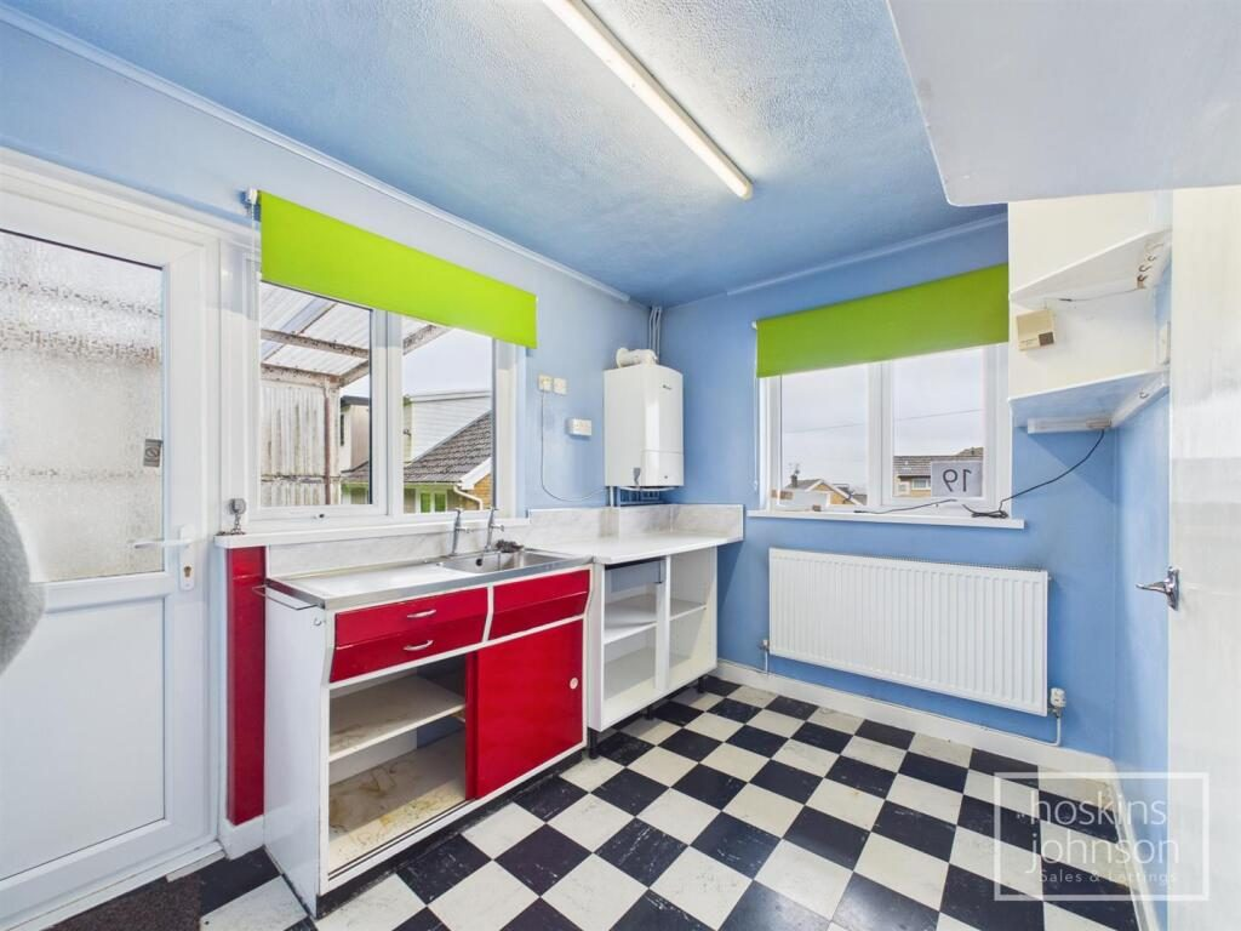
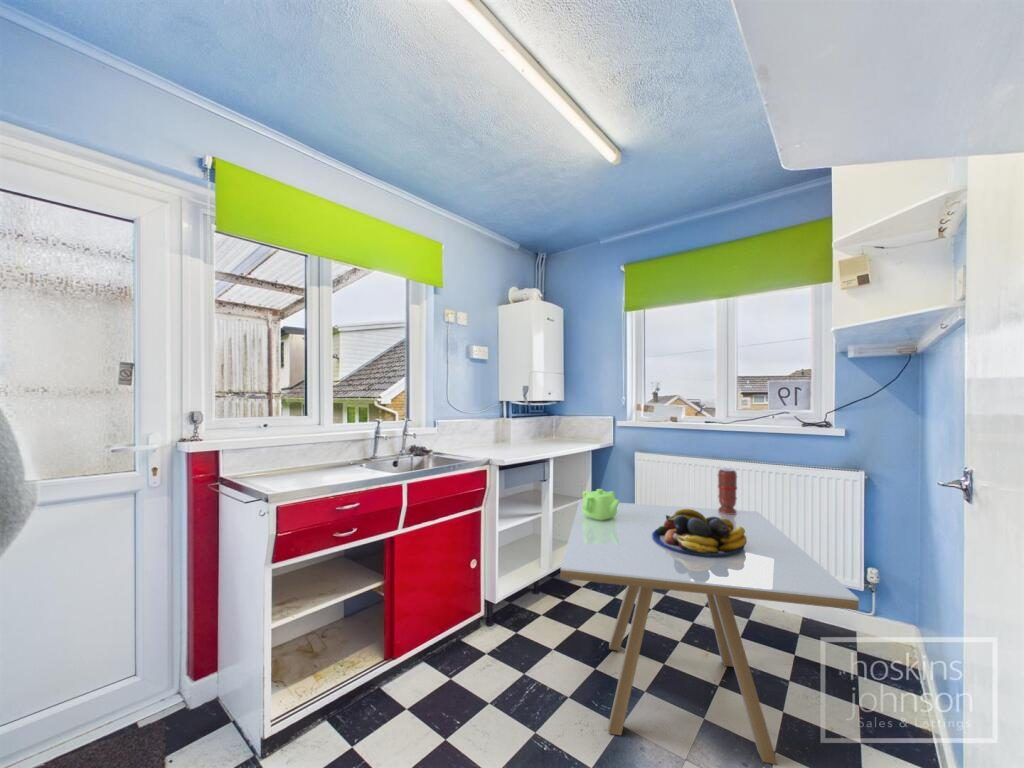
+ dining table (683, 591)
+ teapot (600, 502)
+ fruit bowl (695, 524)
+ spice grinder (727, 490)
